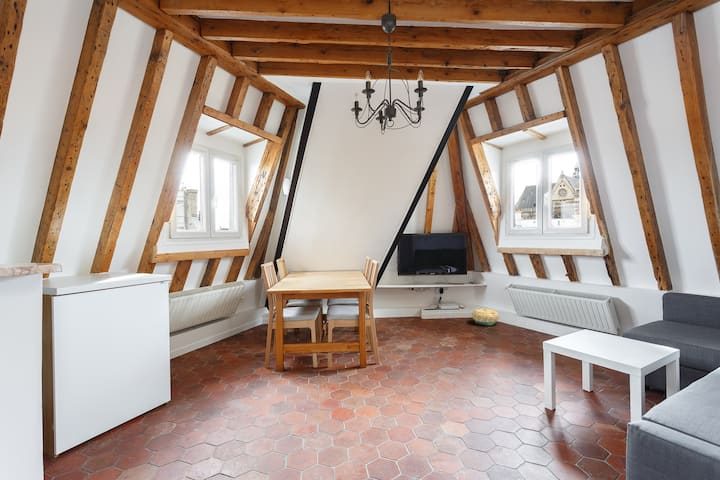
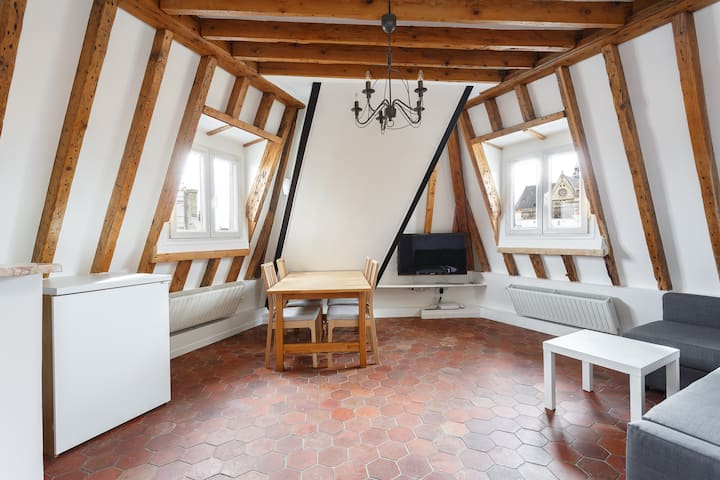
- basket (485, 316)
